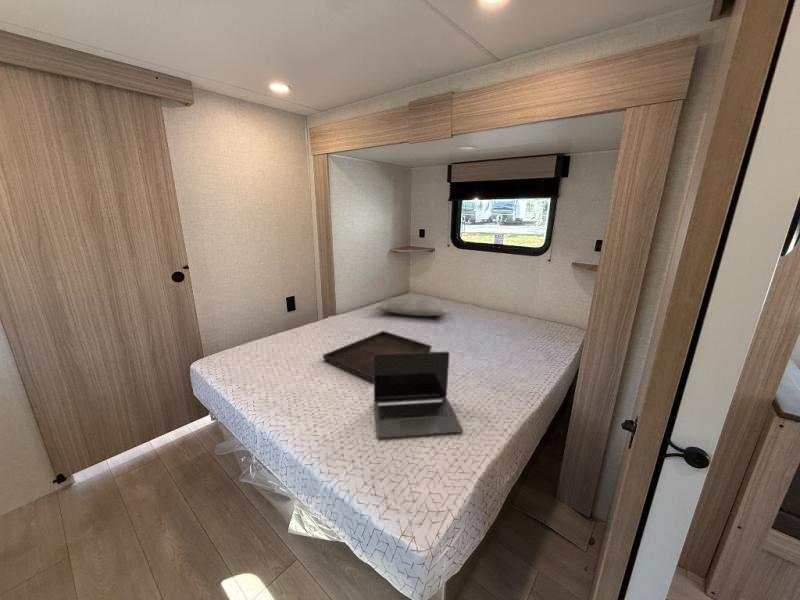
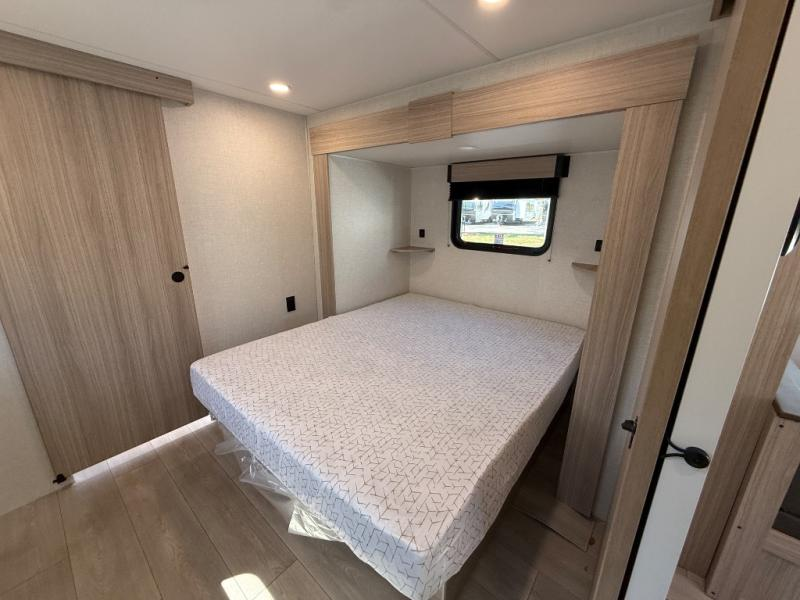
- pillow (413, 306)
- laptop (416, 391)
- serving tray (379, 352)
